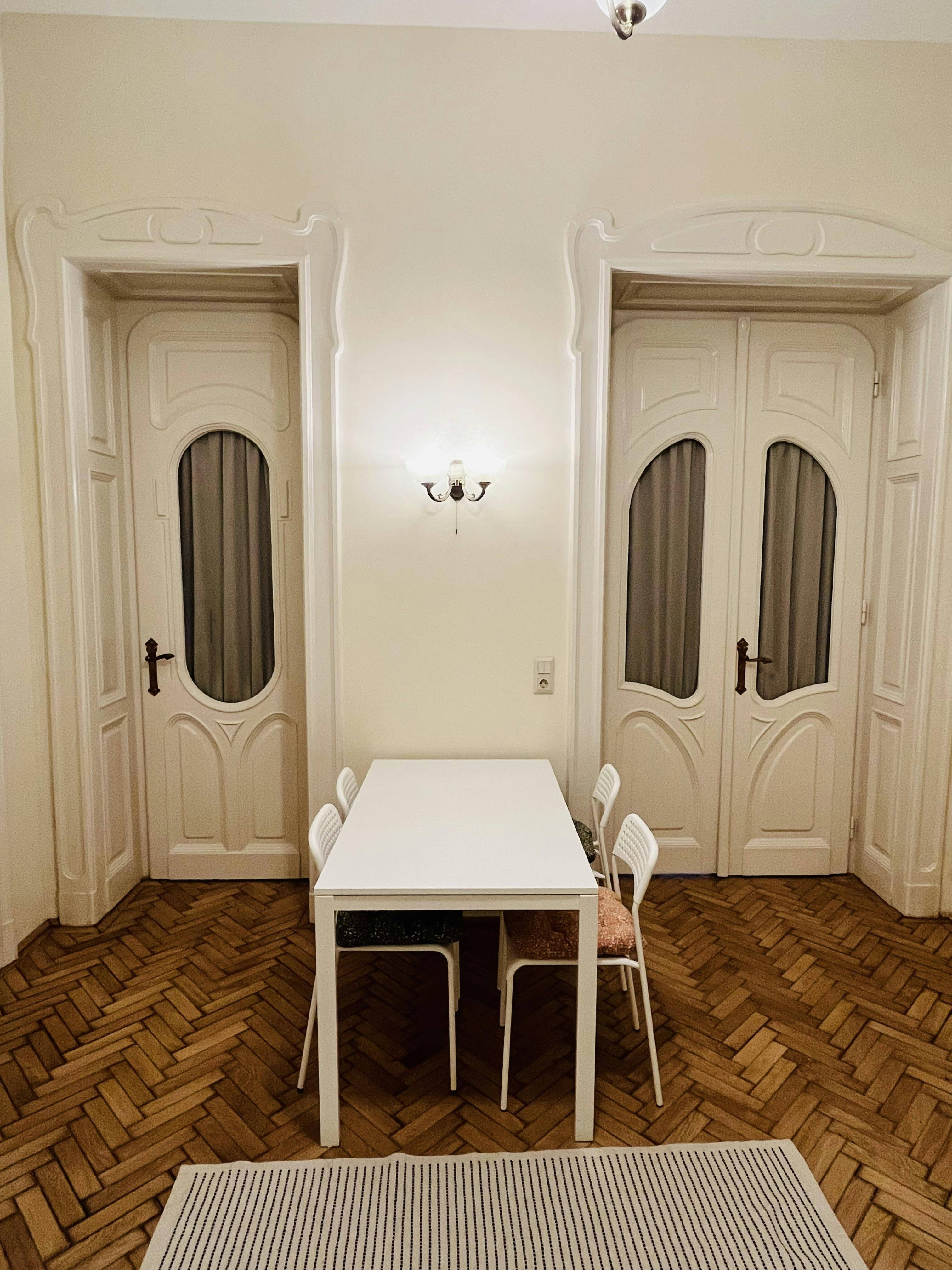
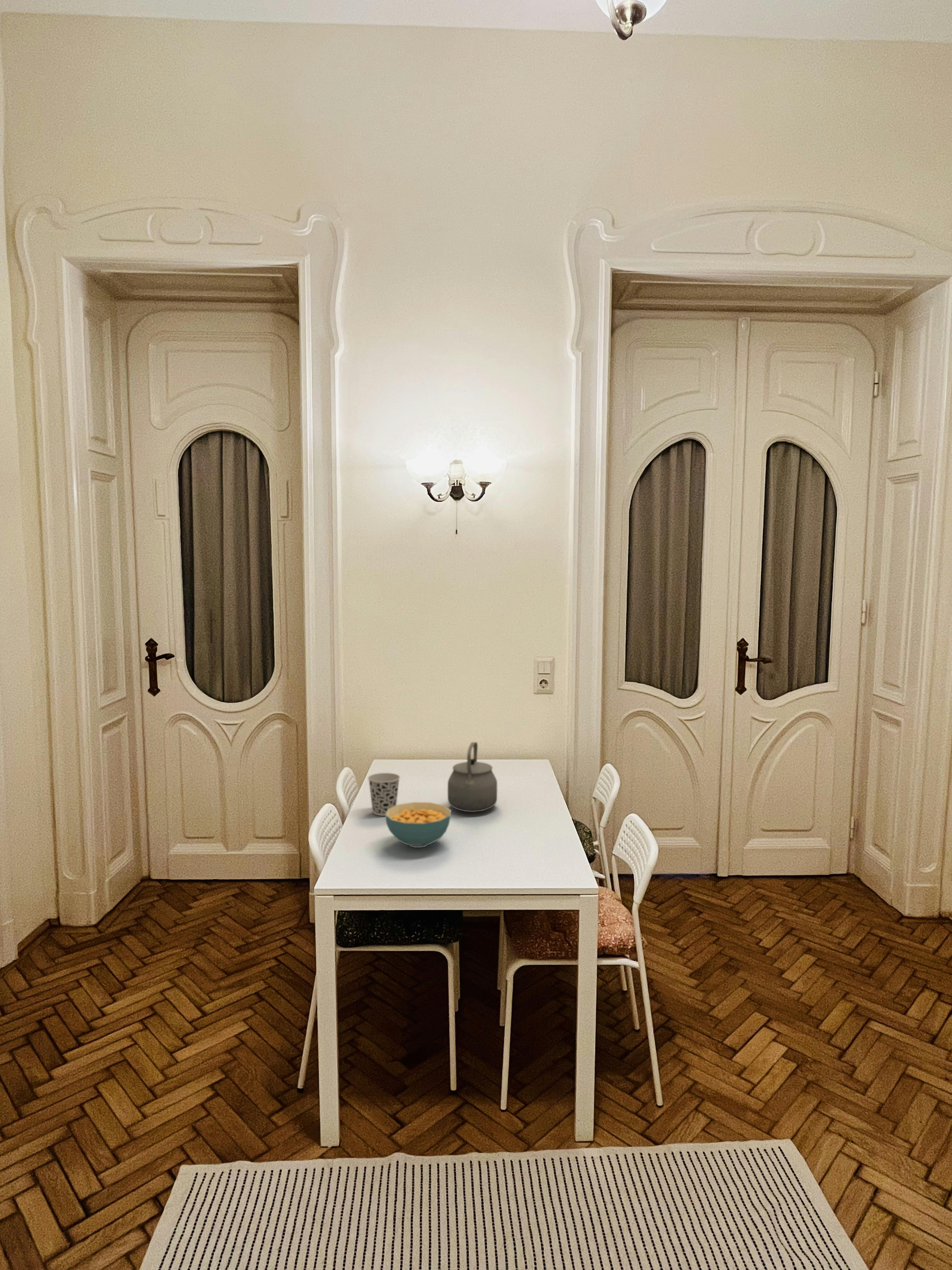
+ cup (384, 795)
+ cereal bowl (418, 828)
+ tea kettle (473, 773)
